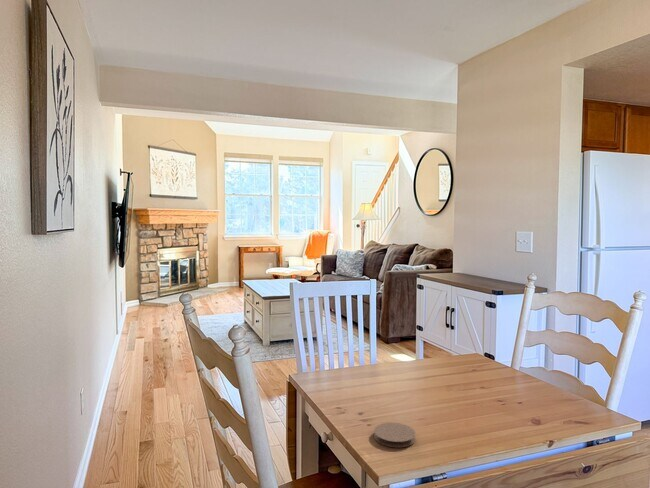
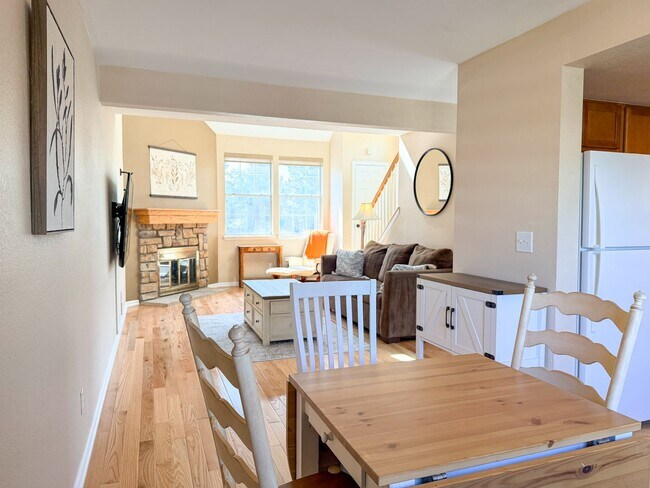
- coaster (394, 434)
